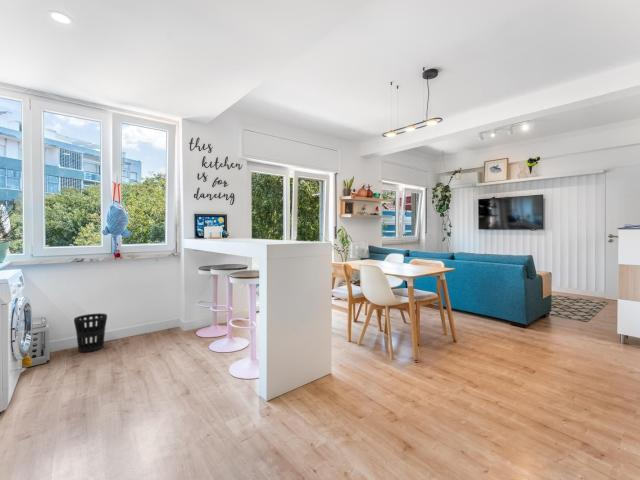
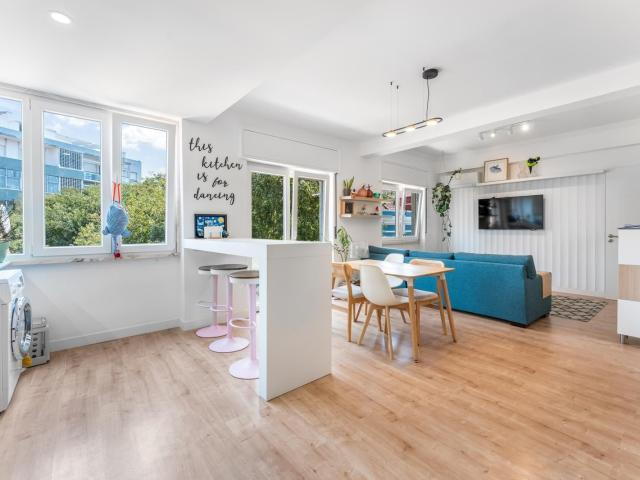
- wastebasket (91, 332)
